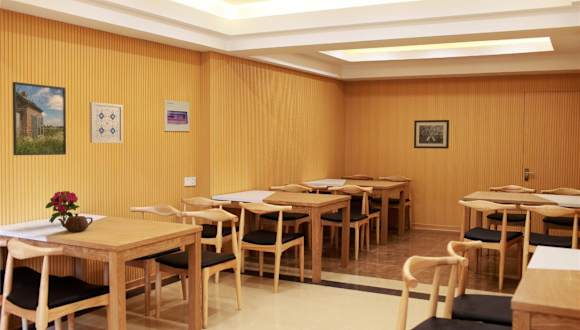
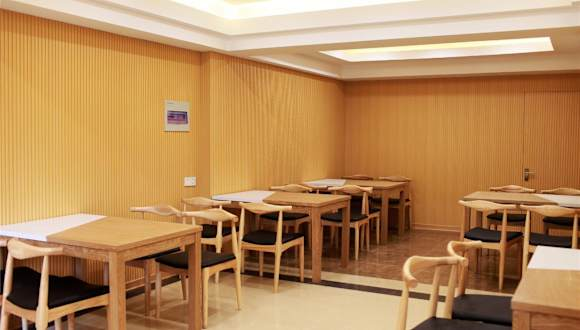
- wall art (431, 134)
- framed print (40, 120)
- flower (65, 207)
- wall art (106, 123)
- teapot (75, 222)
